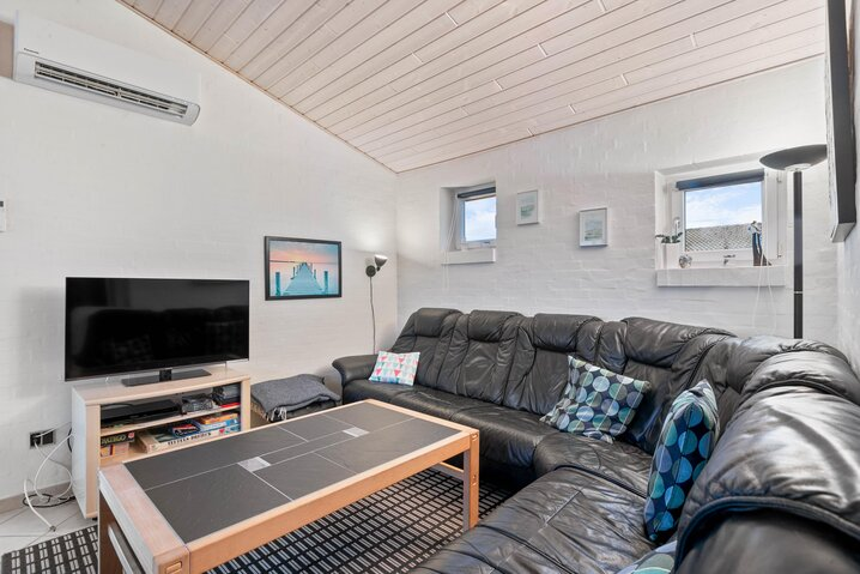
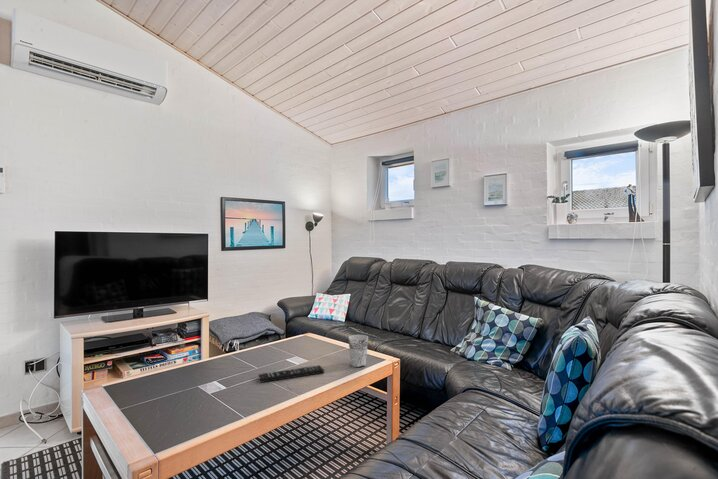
+ remote control (291, 373)
+ cup (358, 350)
